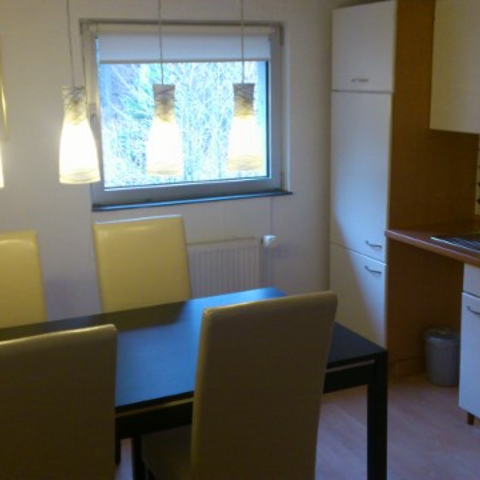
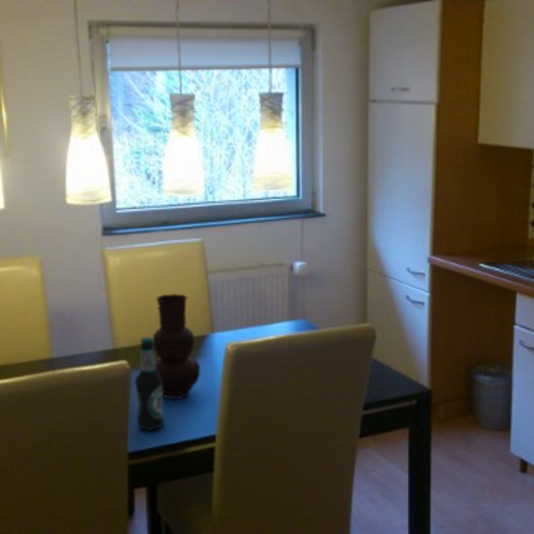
+ bottle (148, 383)
+ vase (172, 346)
